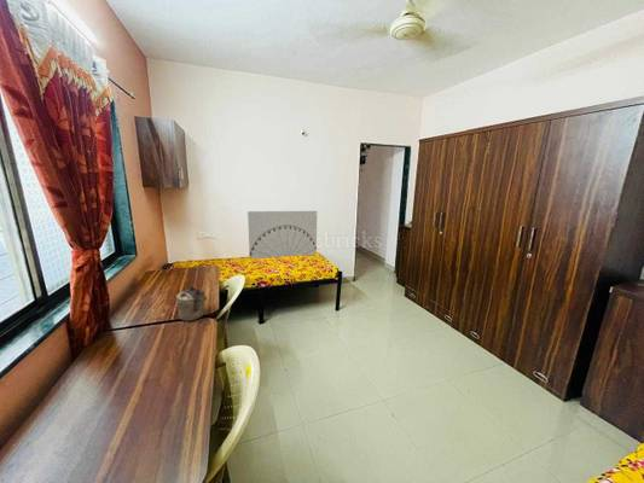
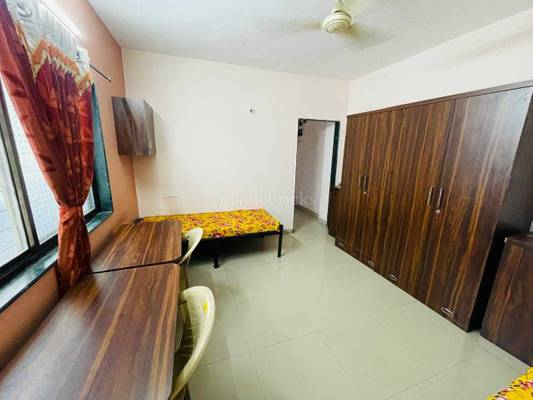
- wall art (284, 233)
- teapot (192, 302)
